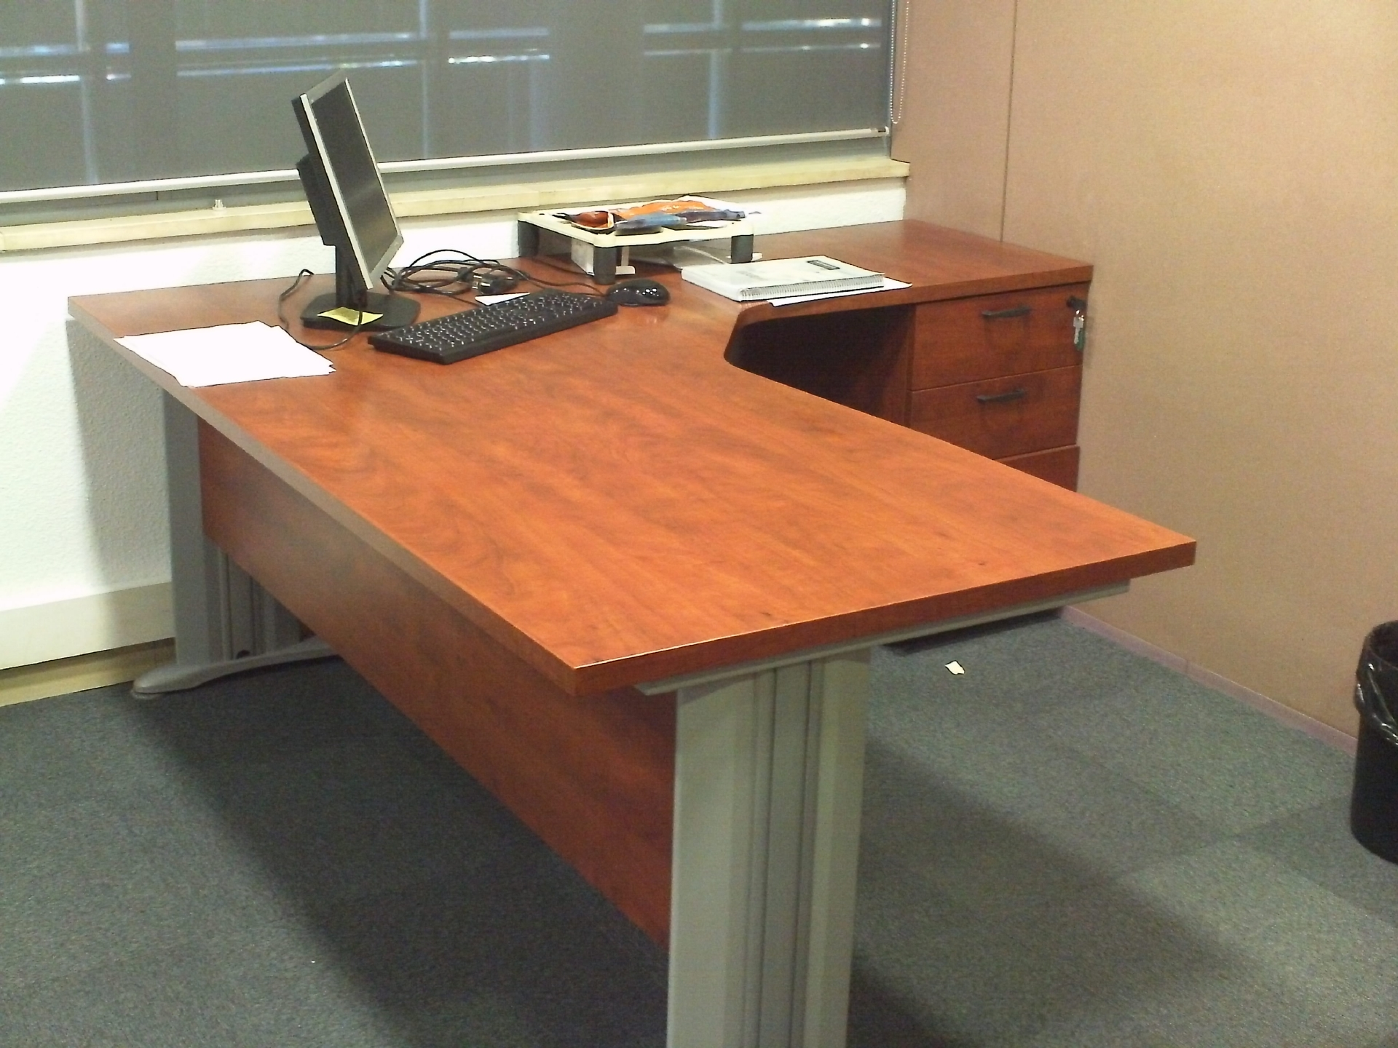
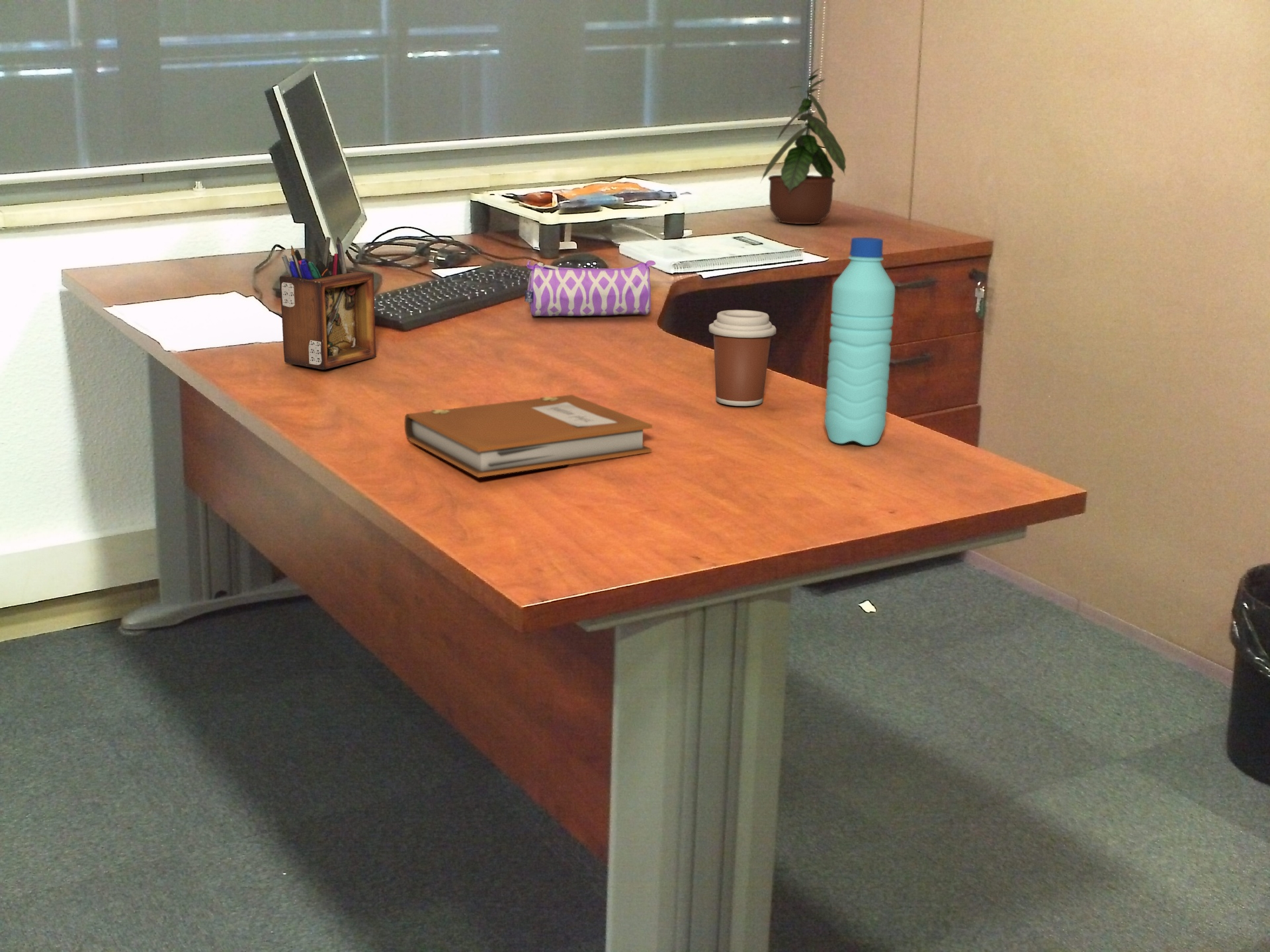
+ coffee cup (741, 358)
+ desk organizer (328, 301)
+ potted plant (806, 145)
+ notebook (530, 431)
+ water bottle (860, 341)
+ pencil case (589, 288)
